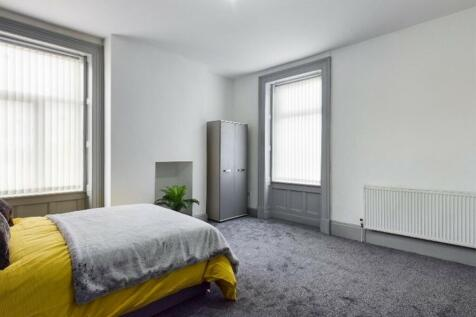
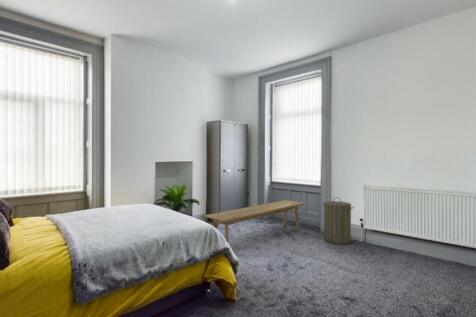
+ laundry hamper (337, 218)
+ bench (259, 217)
